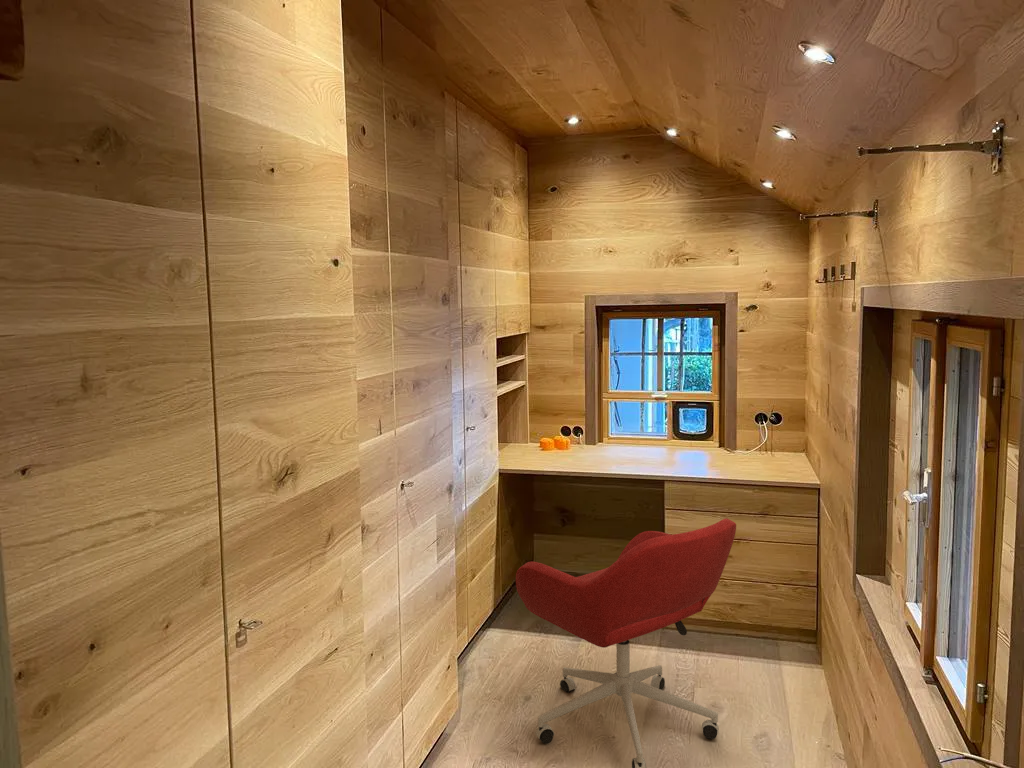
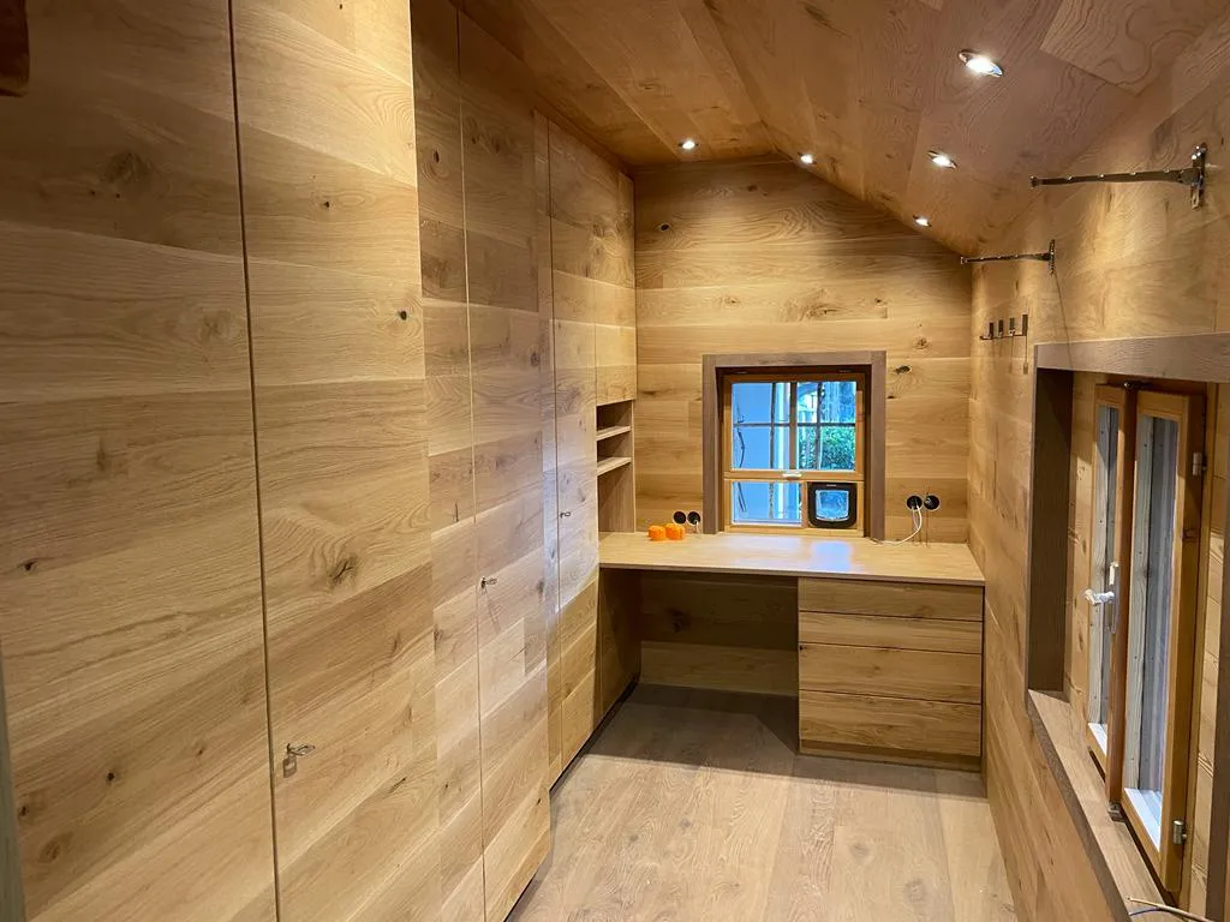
- office chair (623, 617)
